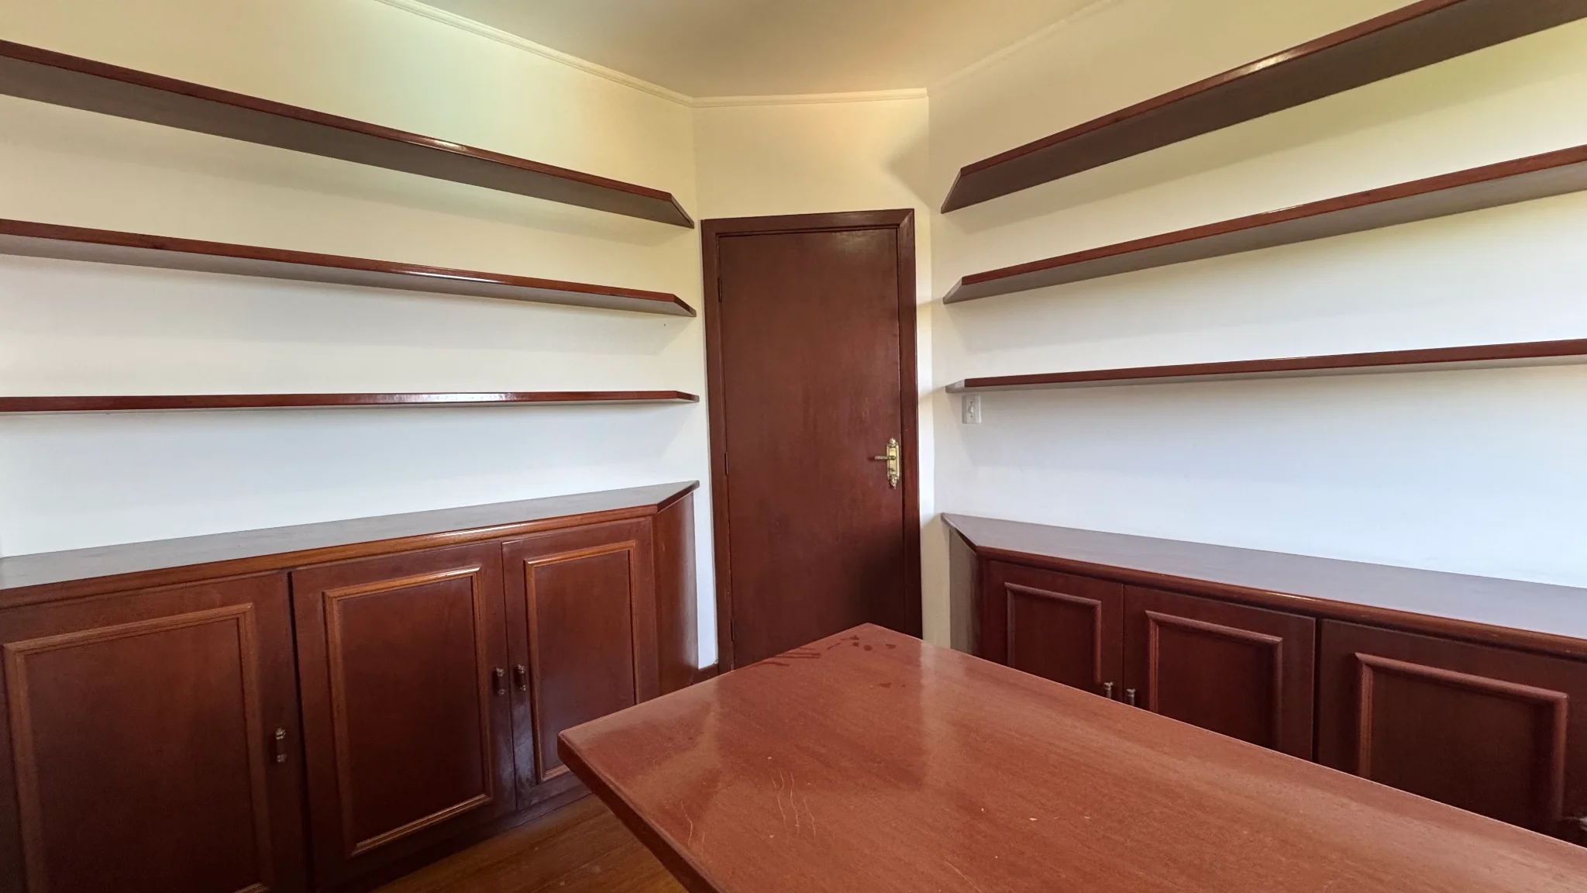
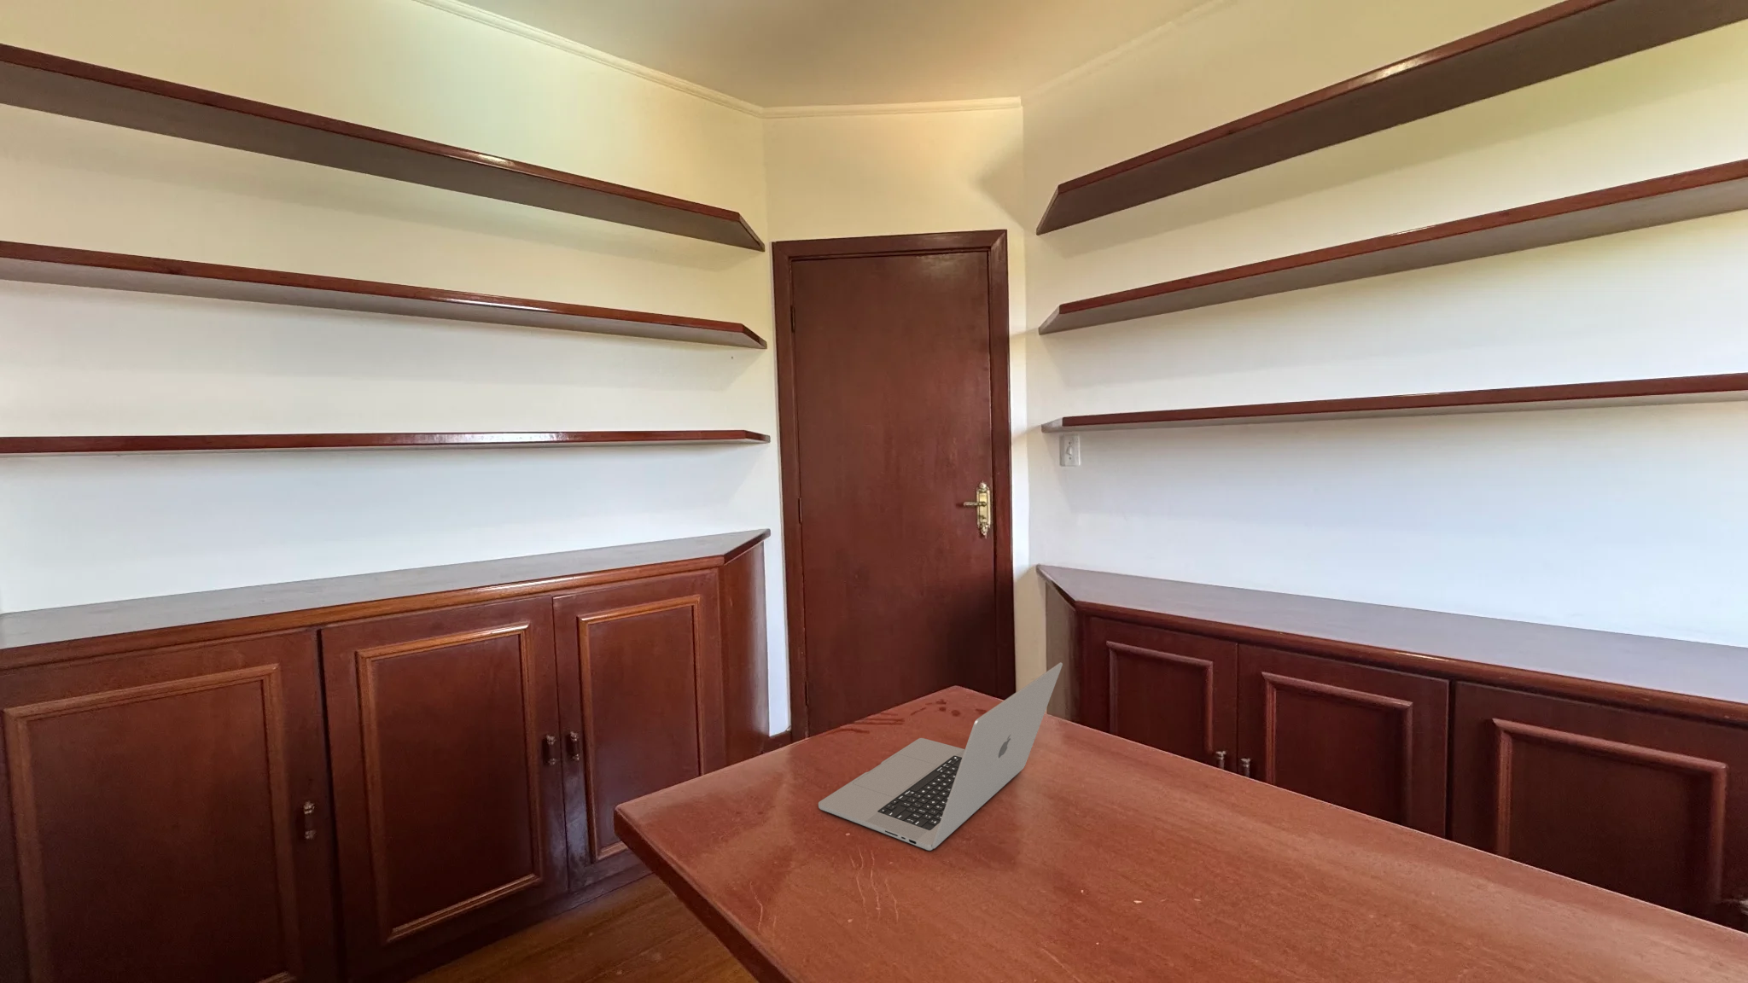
+ laptop (940, 743)
